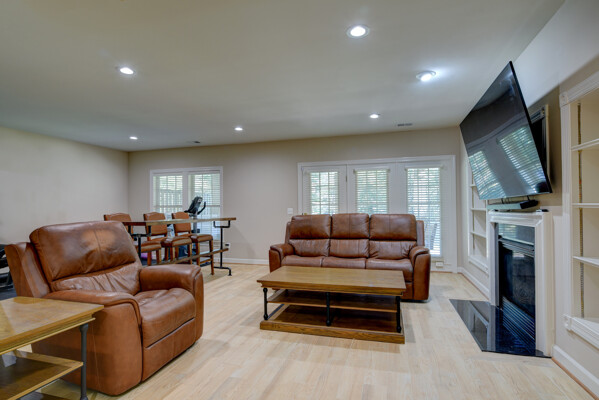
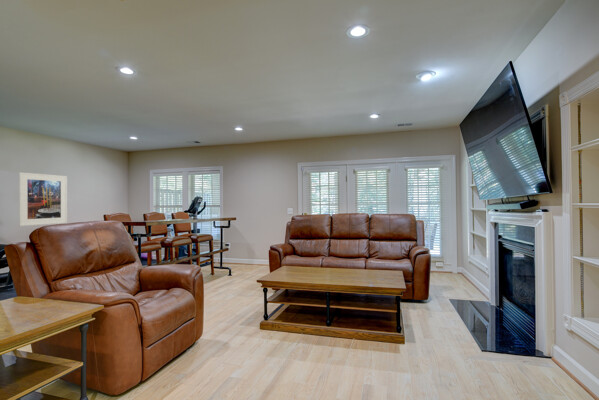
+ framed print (44, 199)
